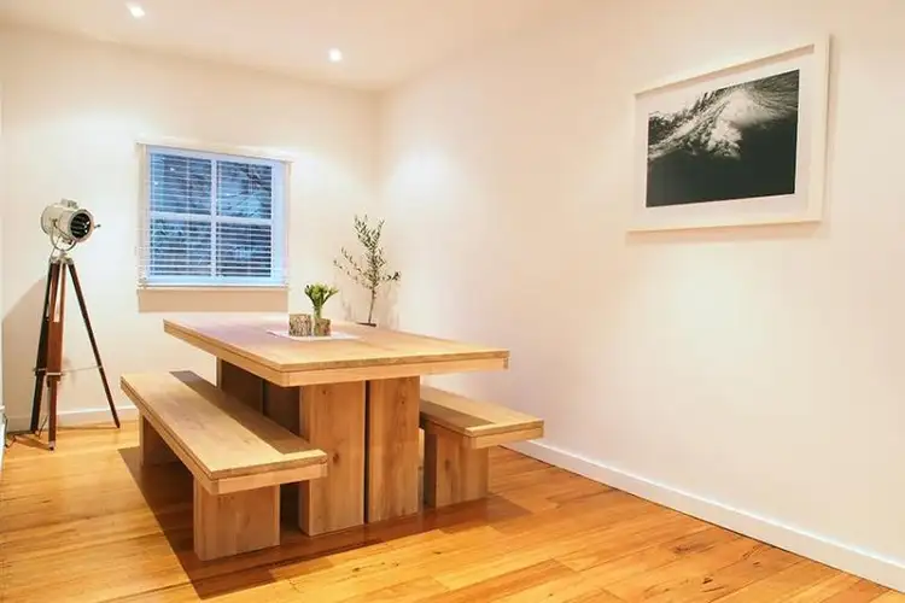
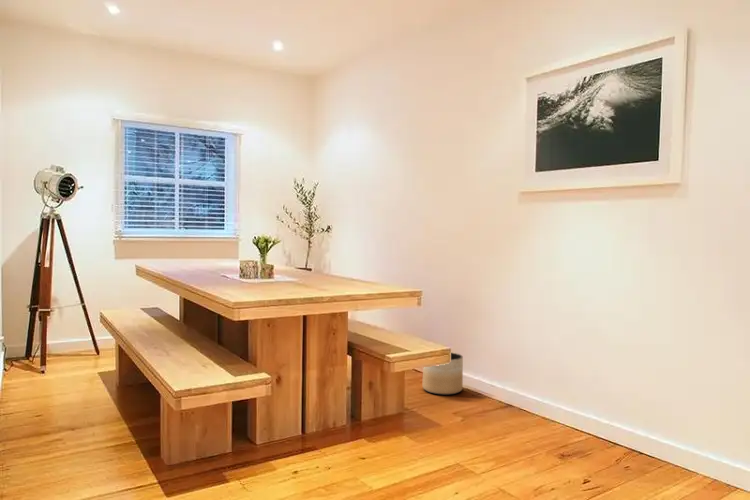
+ planter (442, 372)
